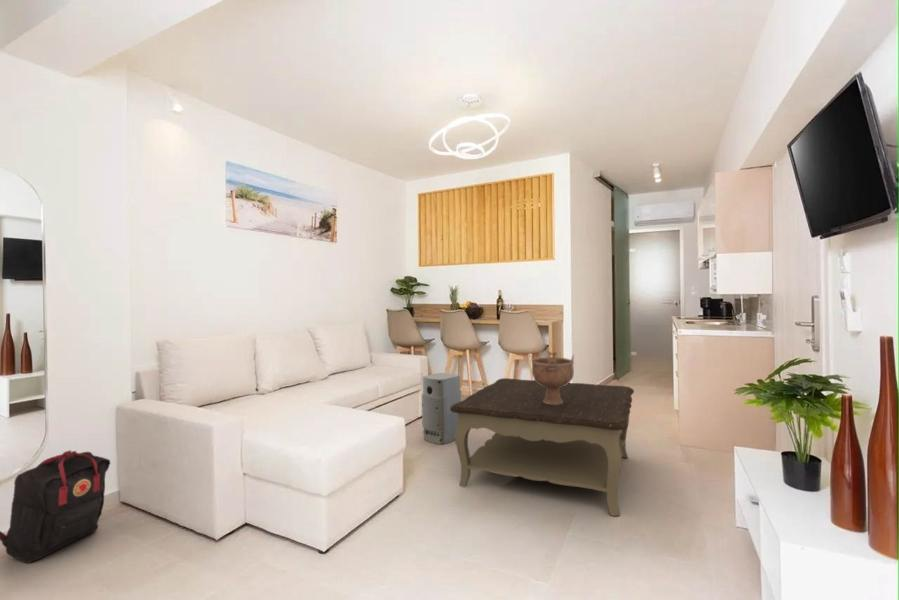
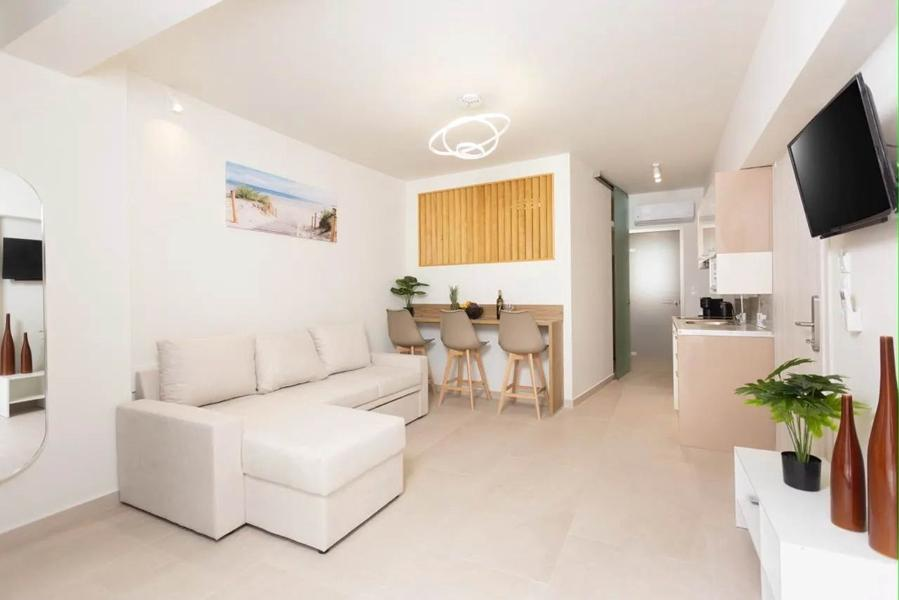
- backpack (55, 498)
- coffee table (548, 432)
- decorative bowl (552, 377)
- air purifier (441, 406)
